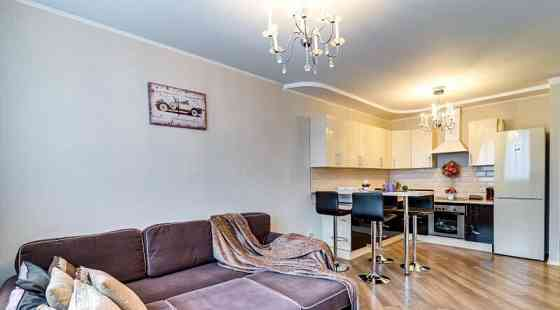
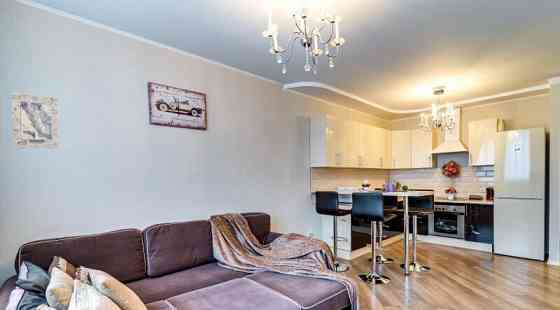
+ wall art (36, 121)
